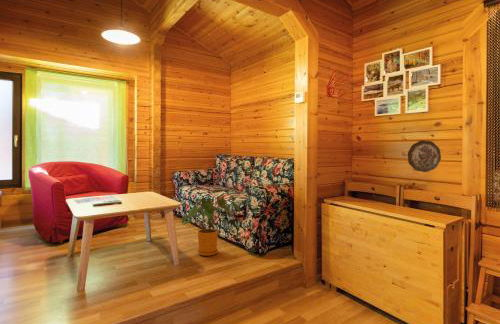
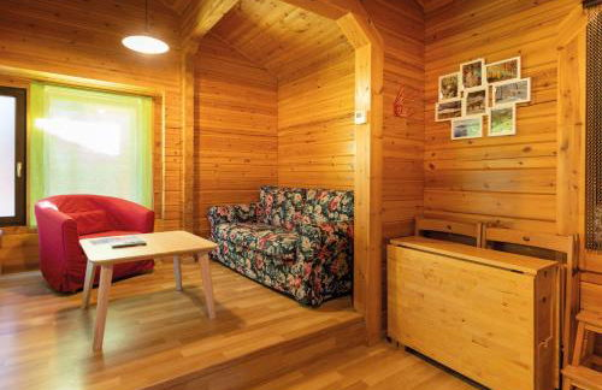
- decorative plate (424, 156)
- house plant (208, 224)
